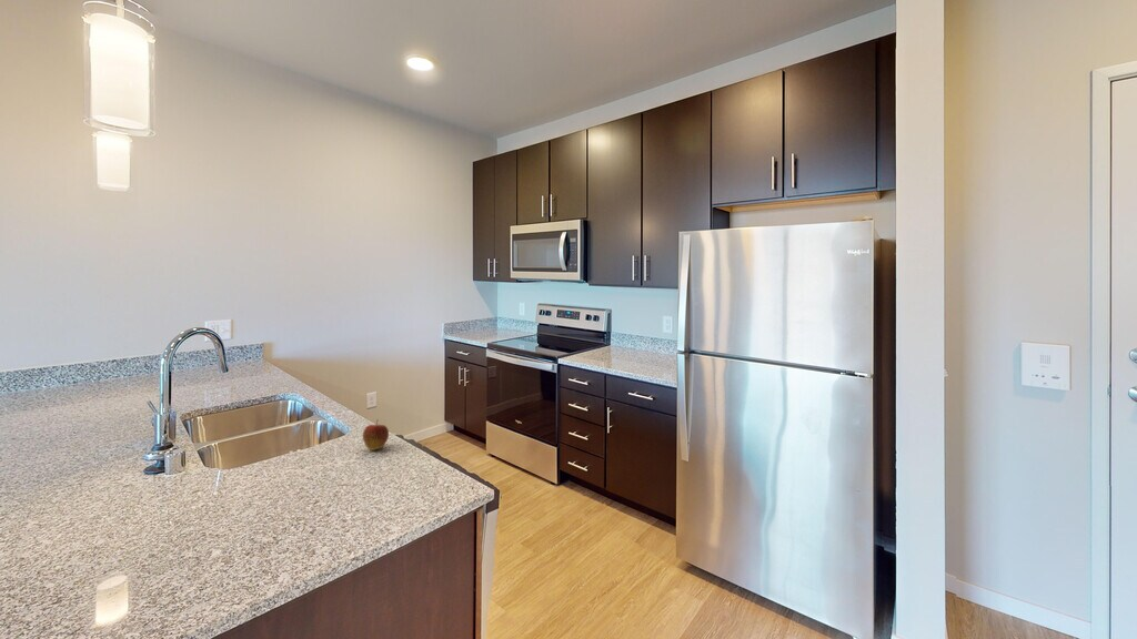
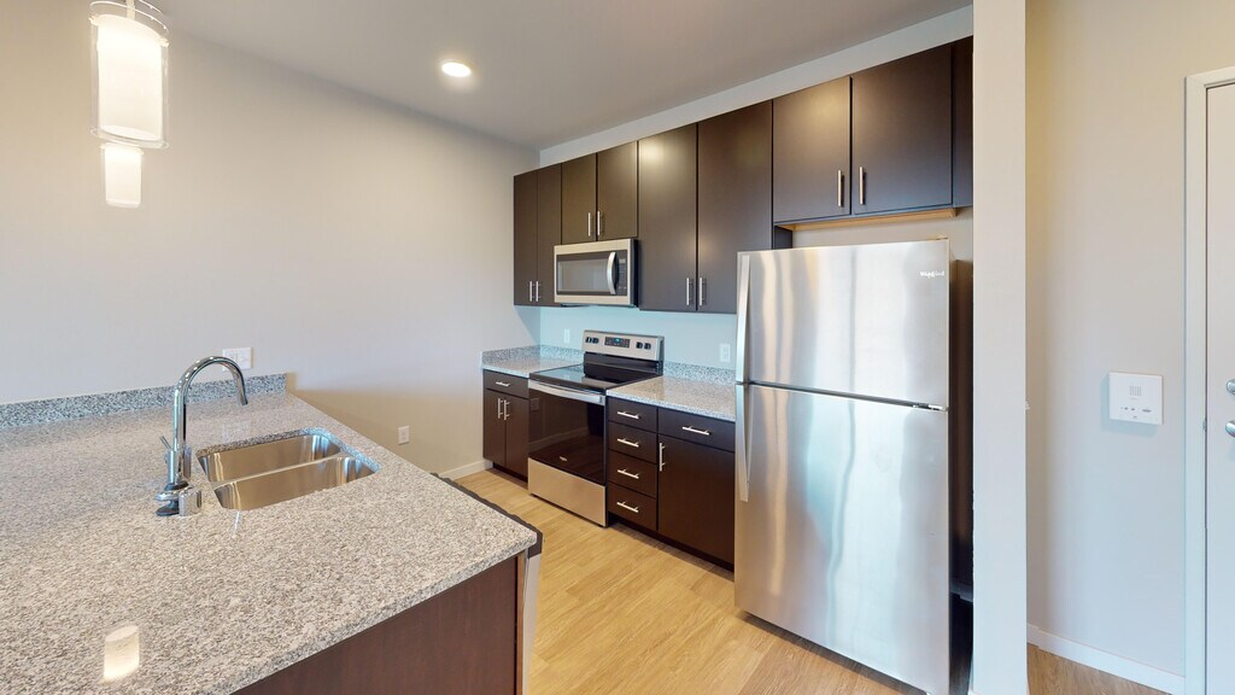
- fruit (375, 434)
